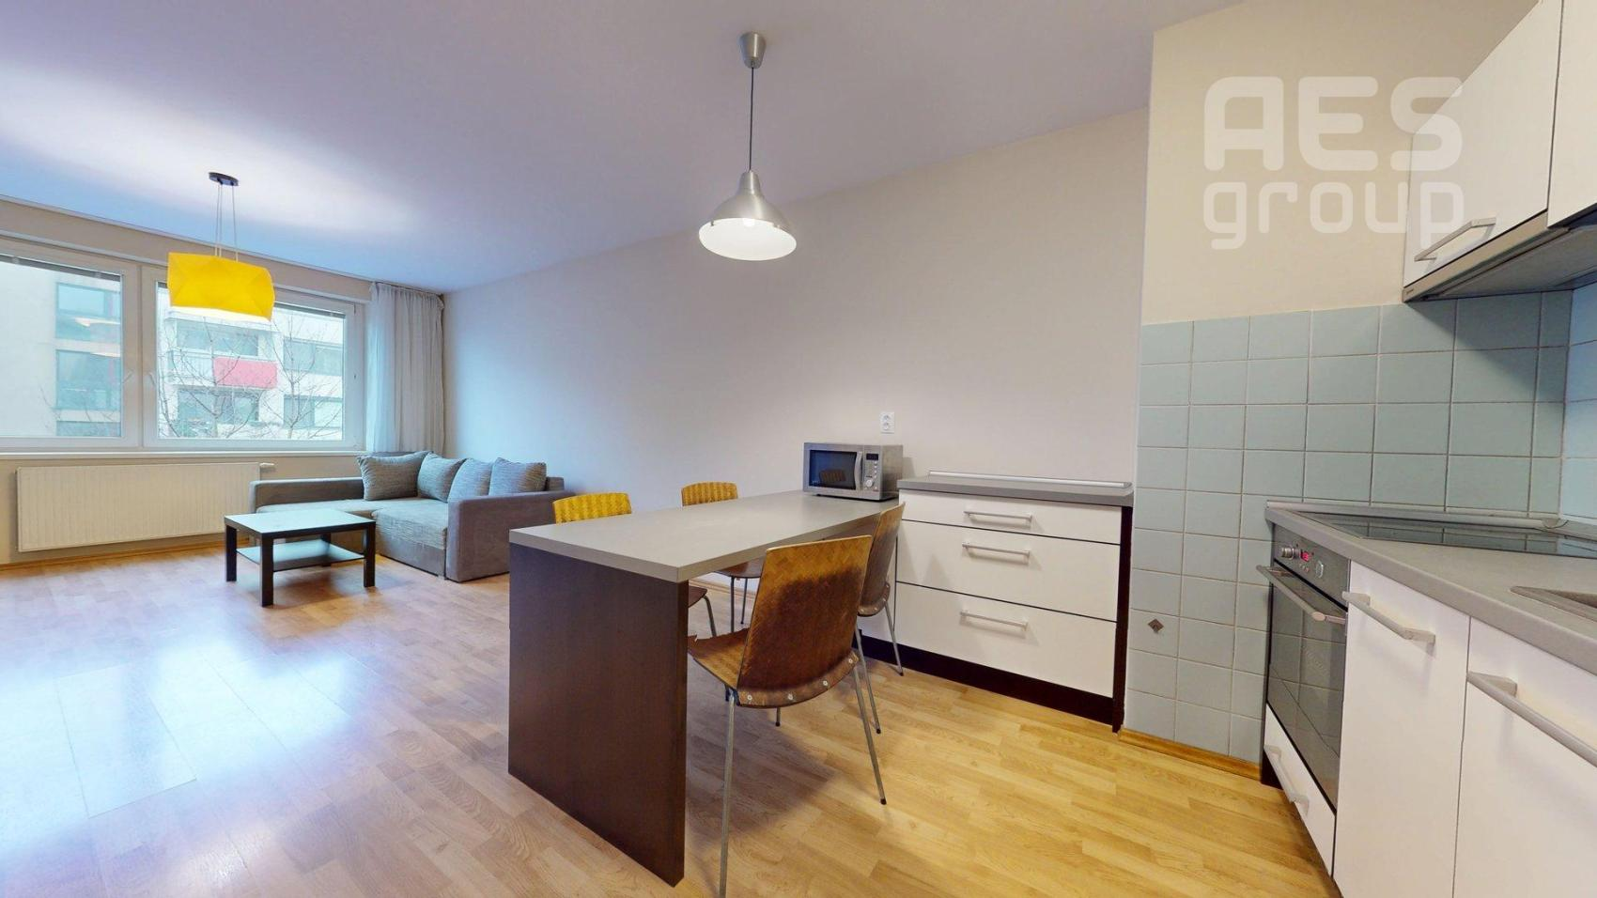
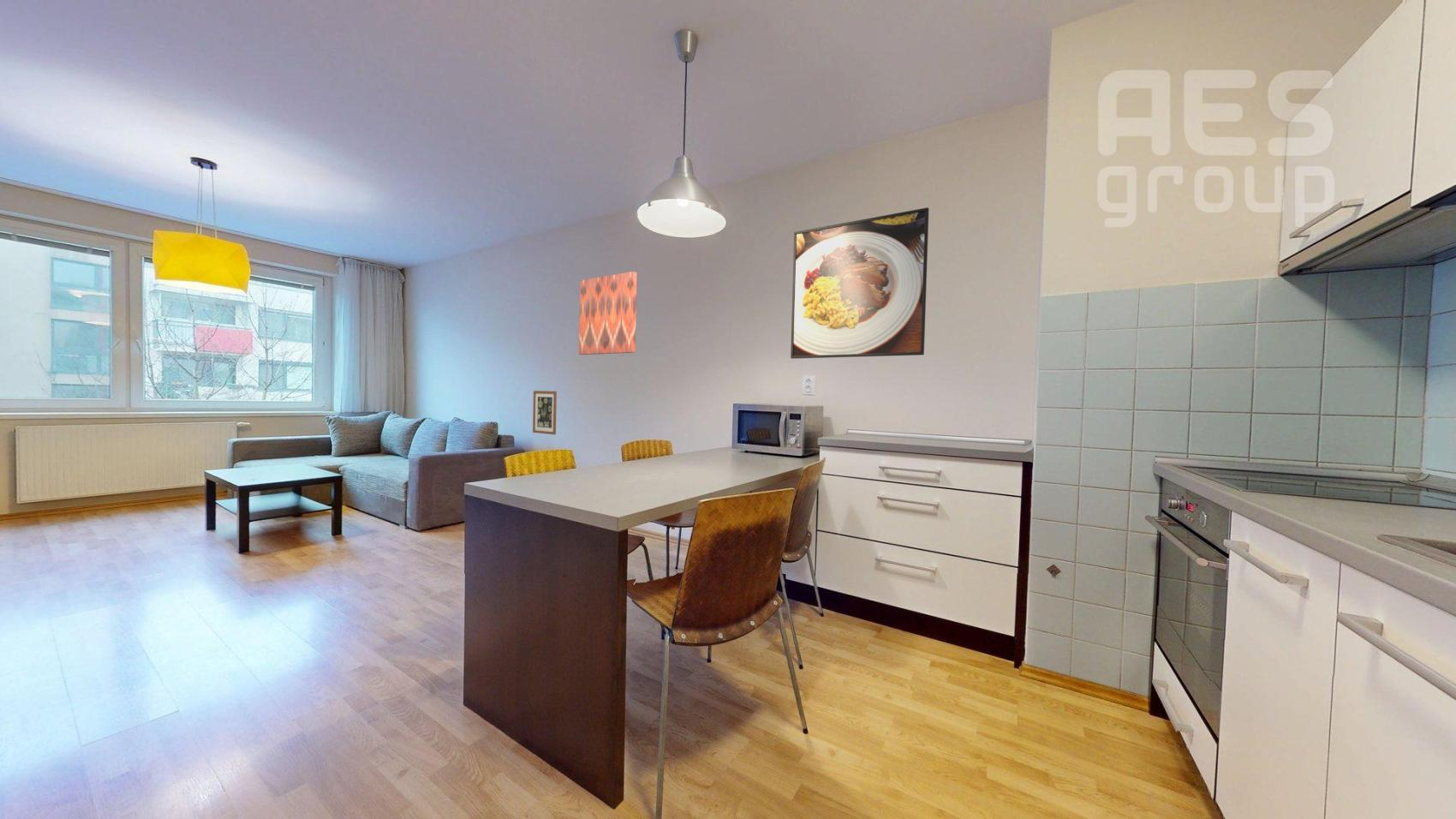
+ wall art (606, 314)
+ wall art (544, 412)
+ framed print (854, 289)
